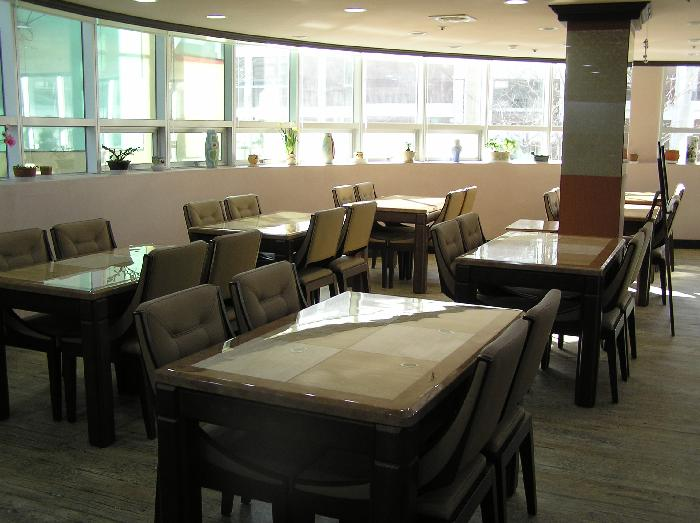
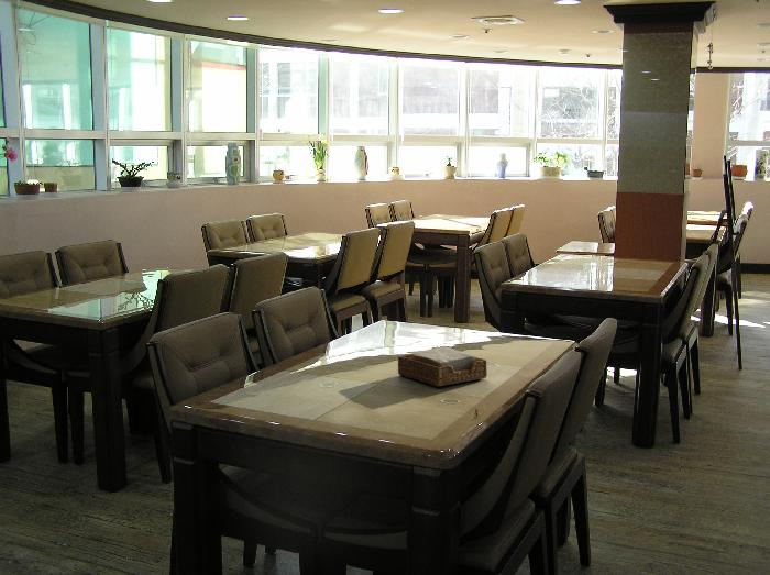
+ napkin holder (441, 364)
